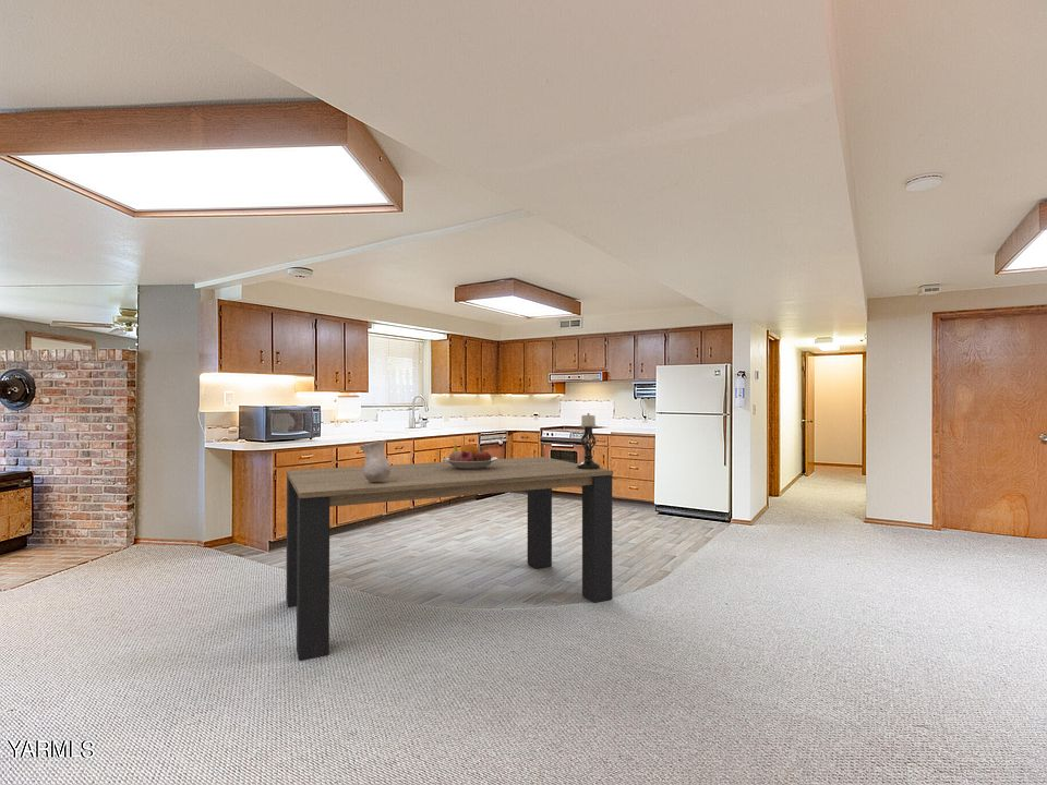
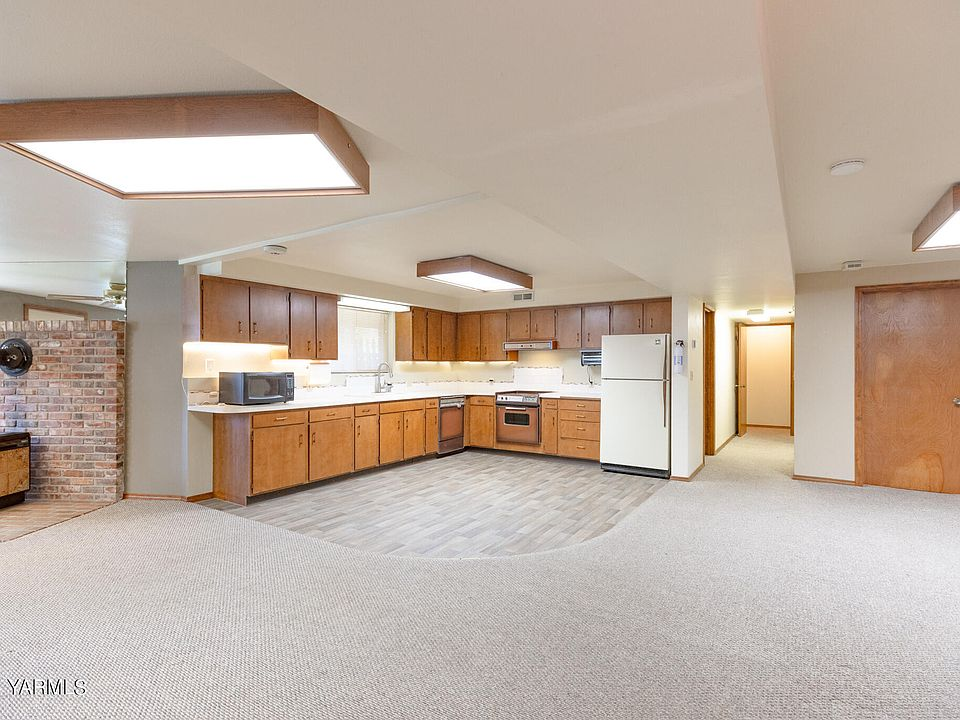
- fruit bowl (470, 456)
- candle holder (588, 439)
- vase (374, 460)
- dining table (449, 496)
